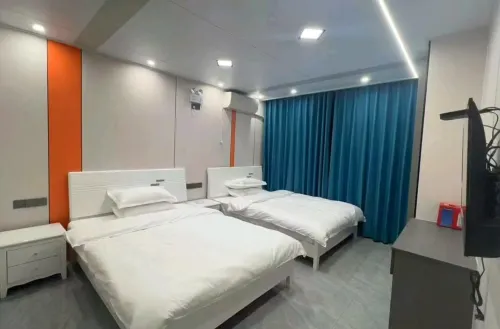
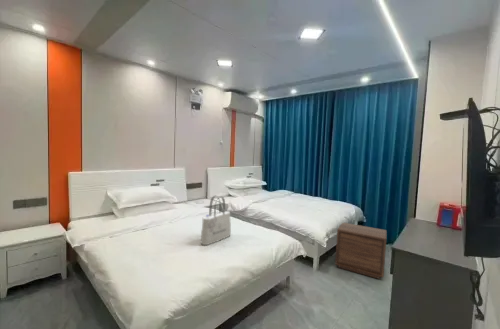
+ tote bag (217, 217)
+ nightstand (360, 248)
